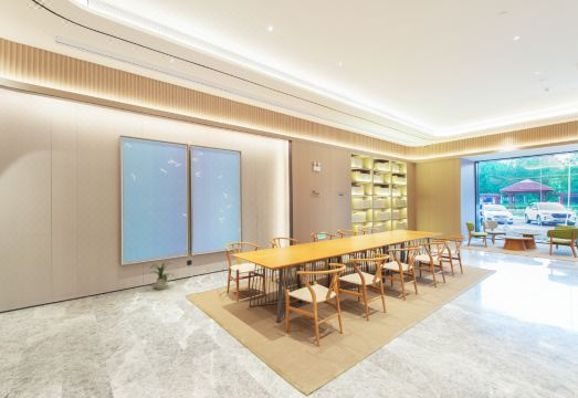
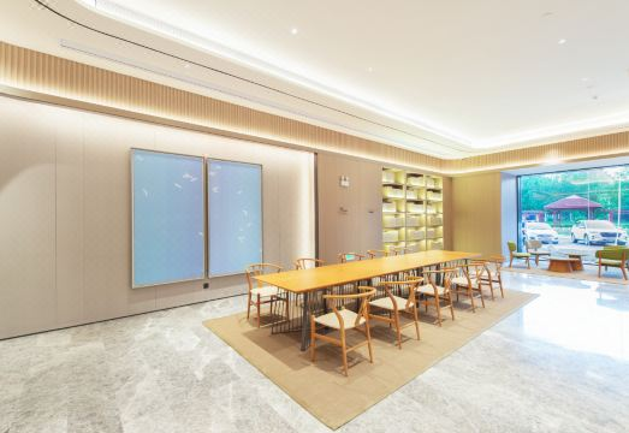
- house plant (161, 273)
